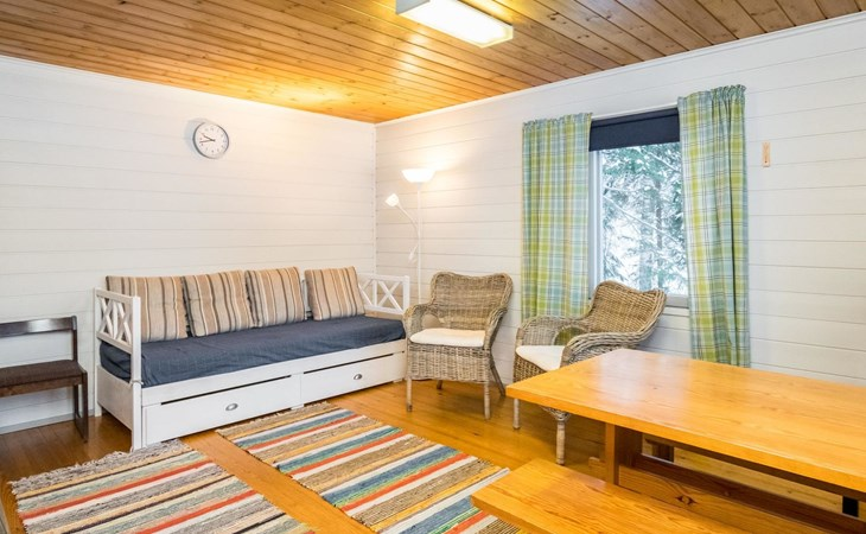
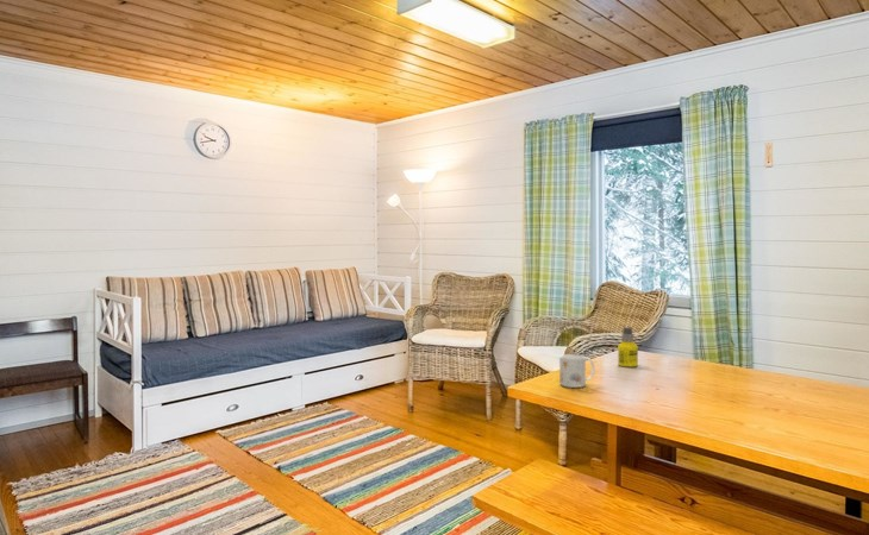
+ mug (577, 370)
+ bottle (627, 346)
